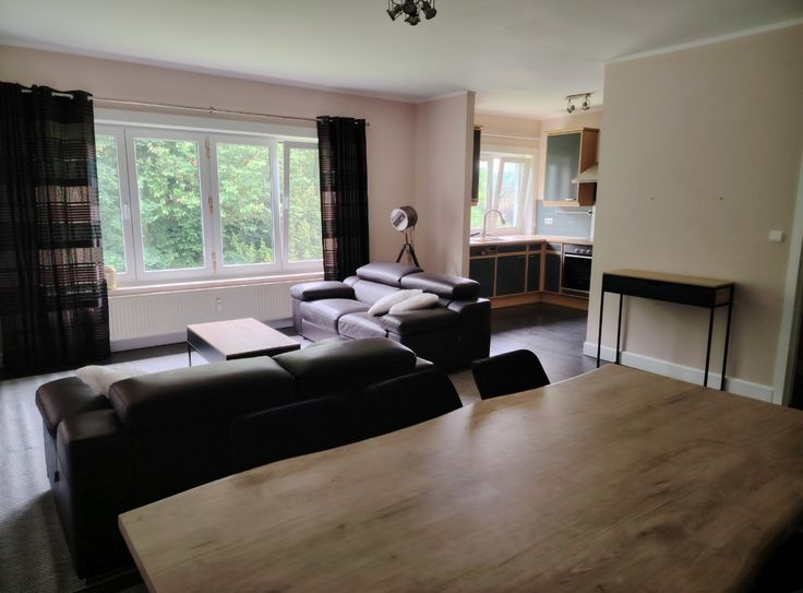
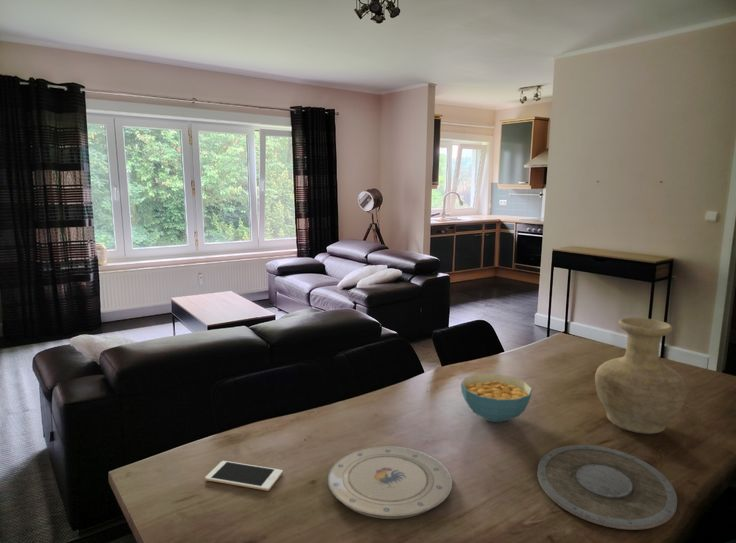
+ cell phone (244, 475)
+ vase (640, 375)
+ plate (389, 480)
+ cereal bowl (495, 401)
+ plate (603, 481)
